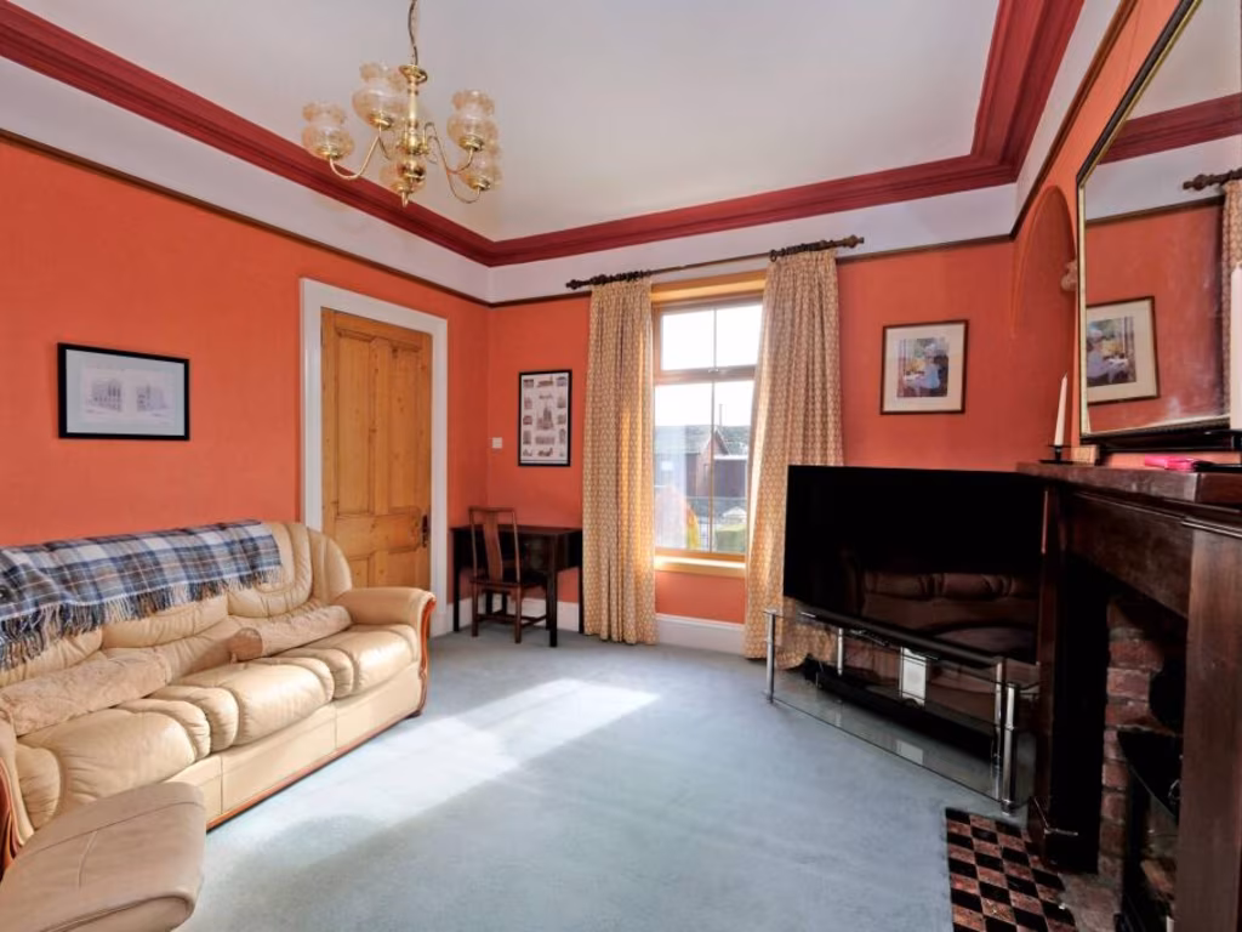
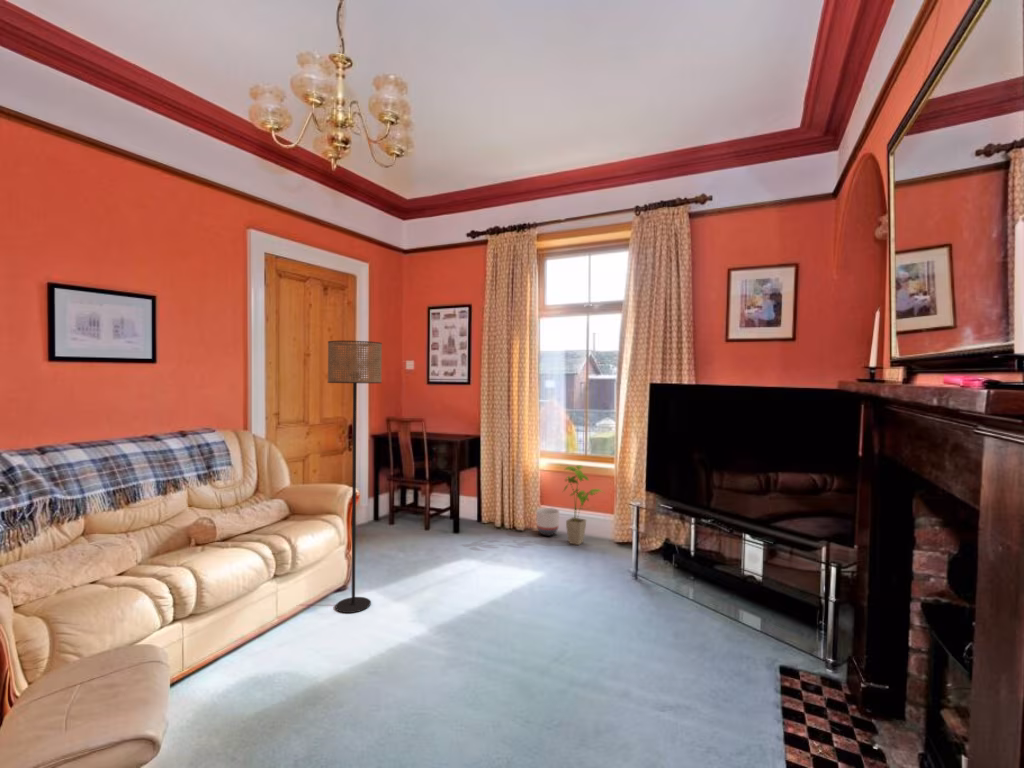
+ floor lamp (354, 474)
+ house plant (581, 505)
+ planter (547, 522)
